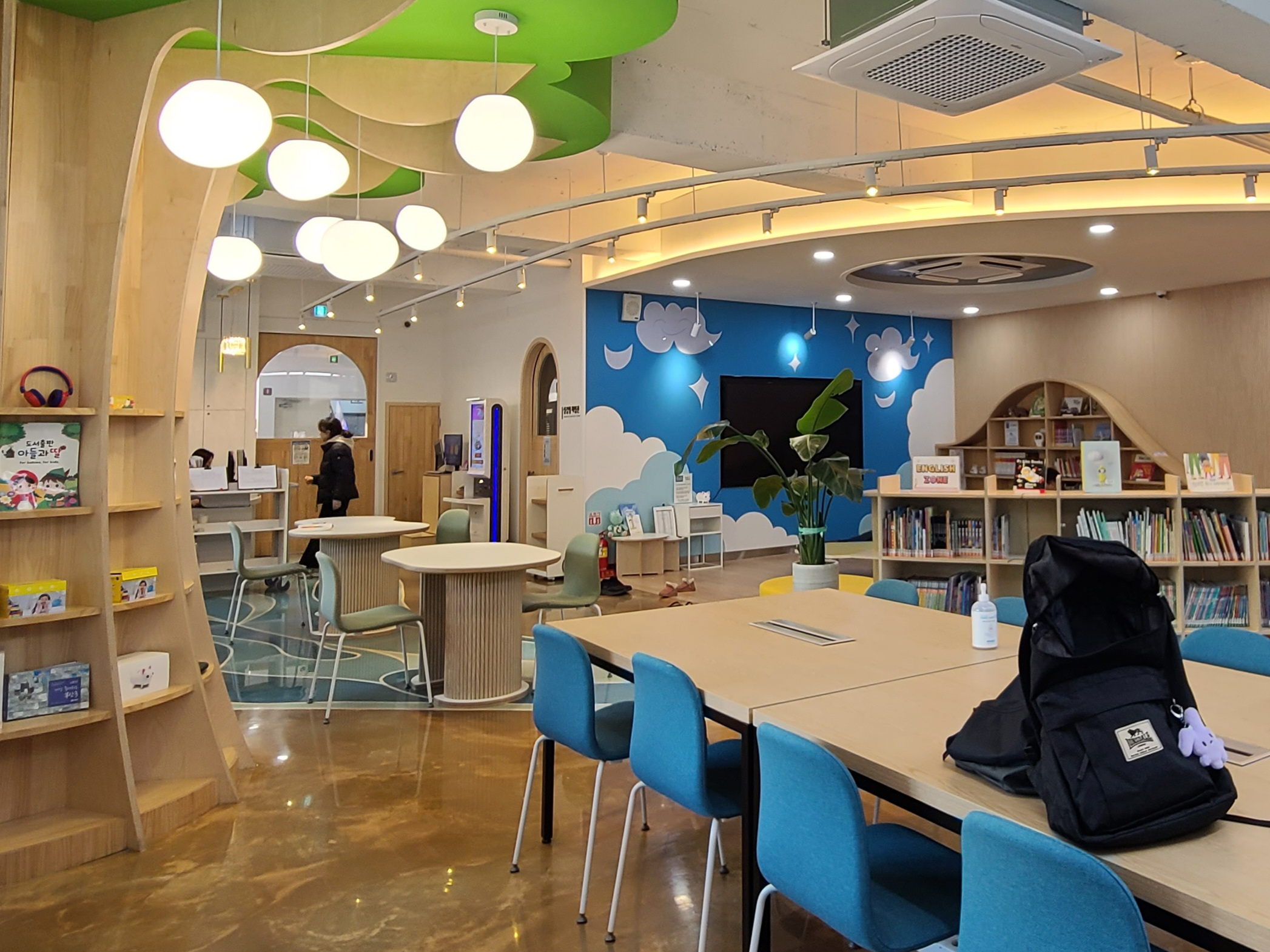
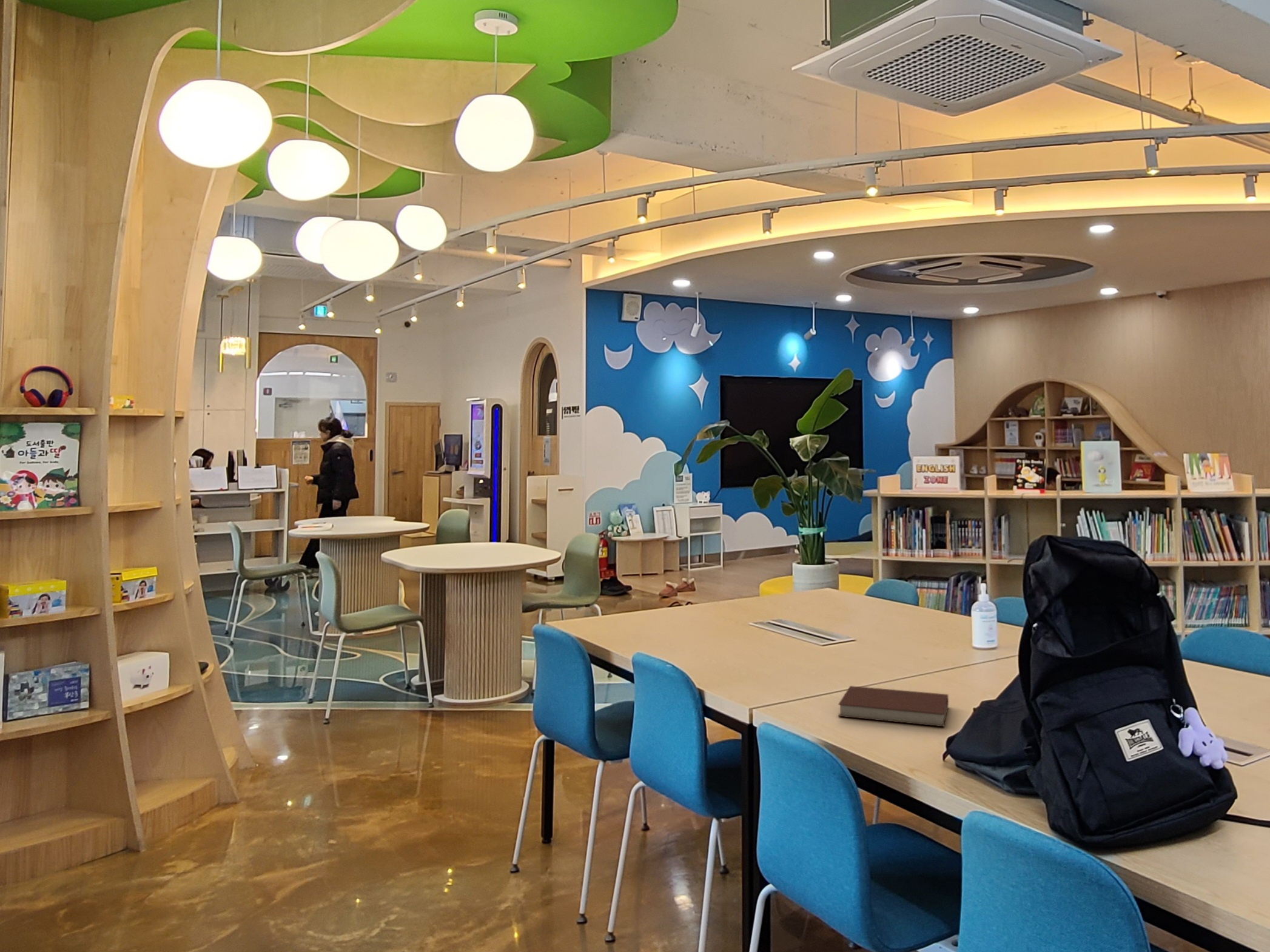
+ notebook (894, 705)
